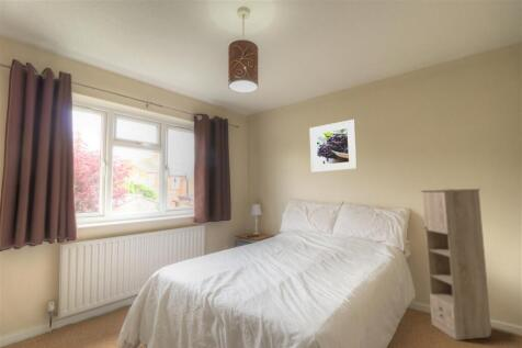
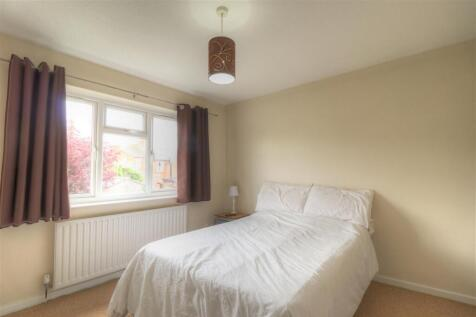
- storage cabinet (454, 258)
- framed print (331, 147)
